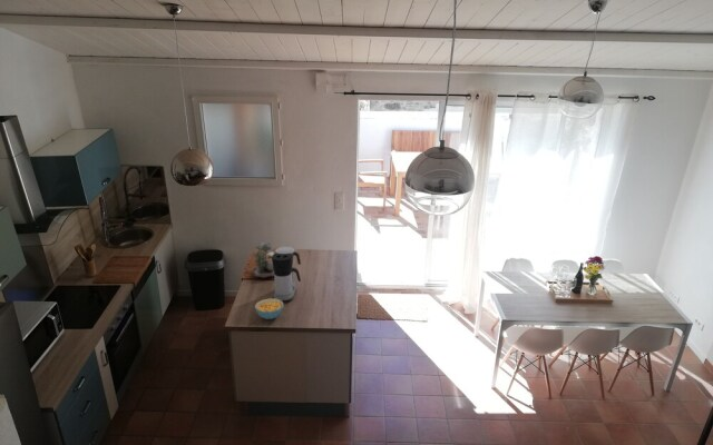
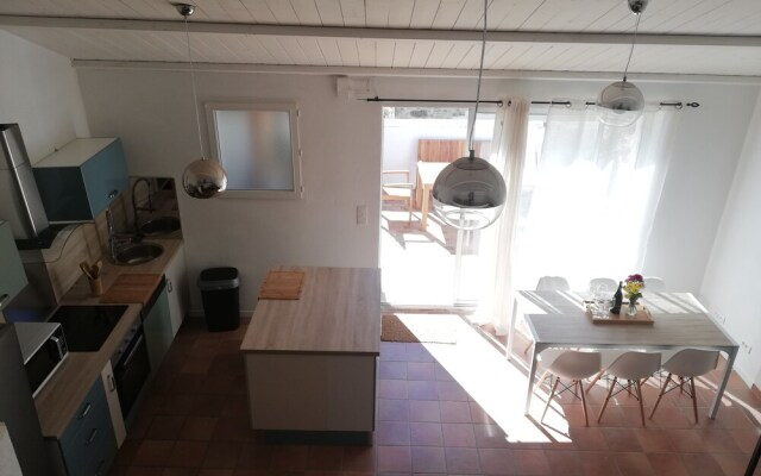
- coffee maker (286, 273)
- cereal bowl (270, 310)
- succulent plant (264, 258)
